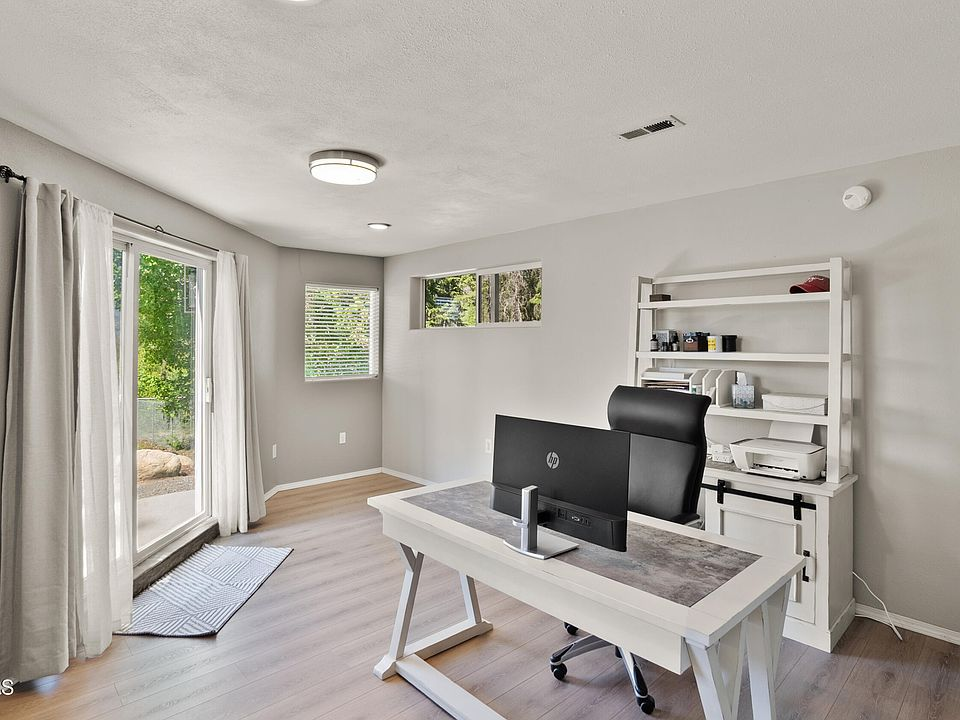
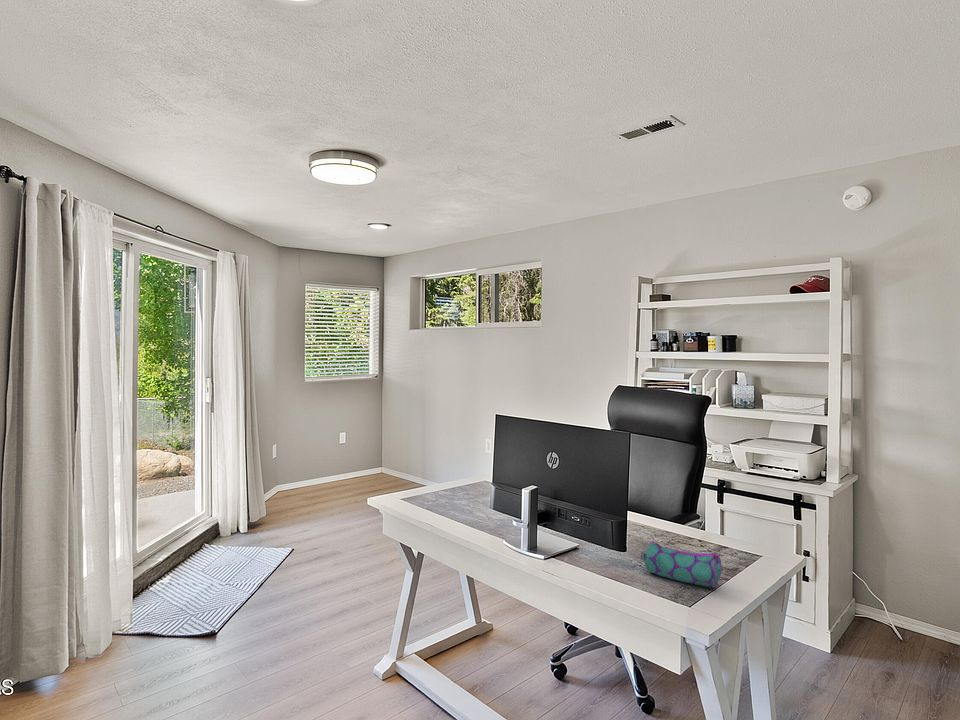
+ pencil case (681, 562)
